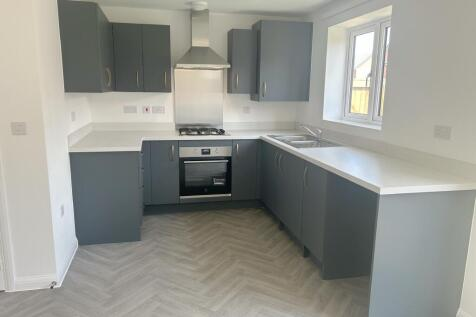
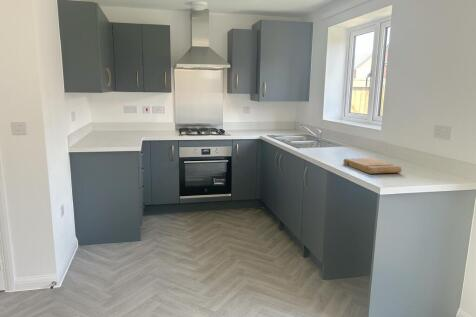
+ cutting board (370, 165)
